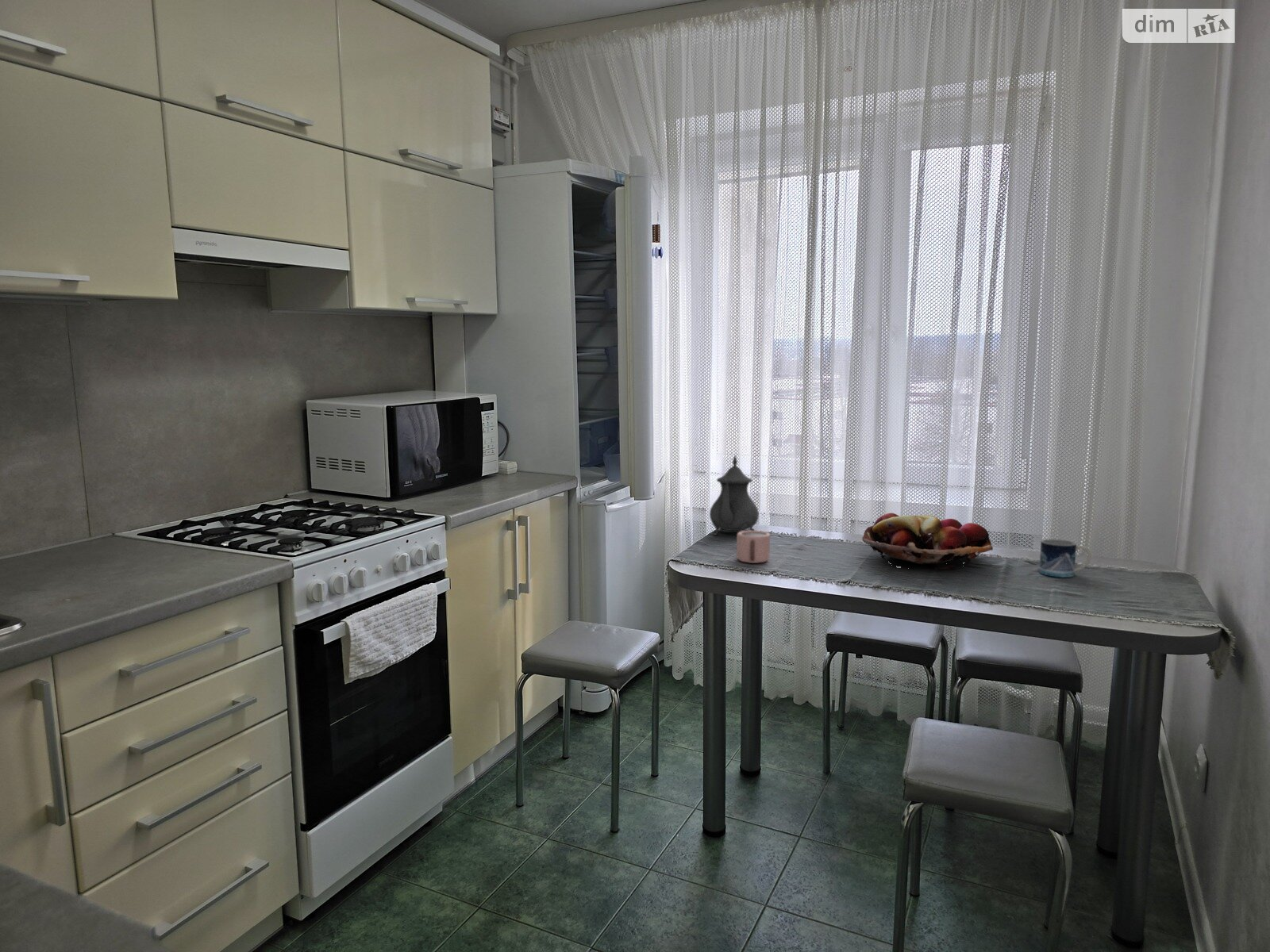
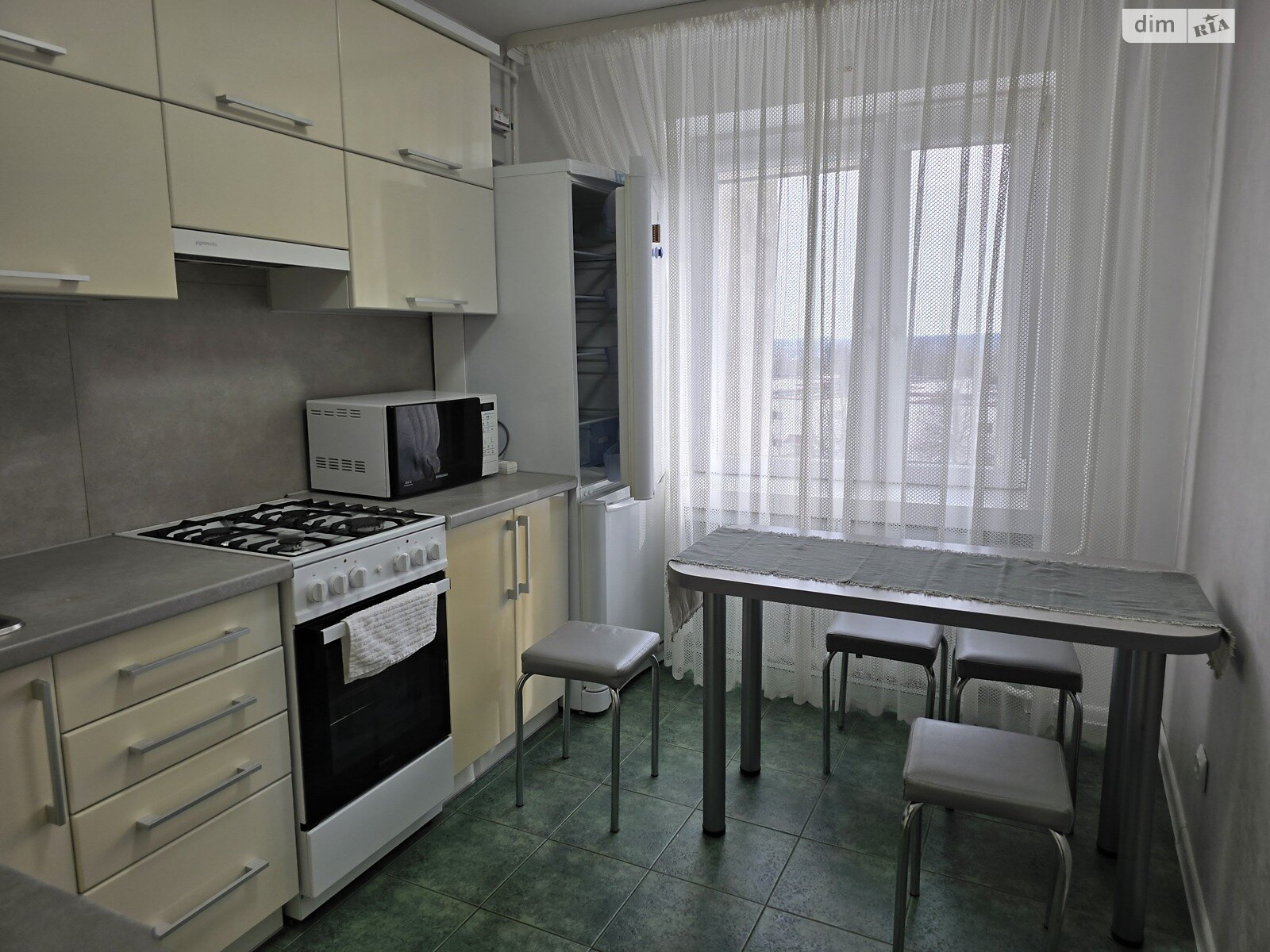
- mug (752, 547)
- fruit basket (926, 538)
- mug (1064, 559)
- teapot (734, 494)
